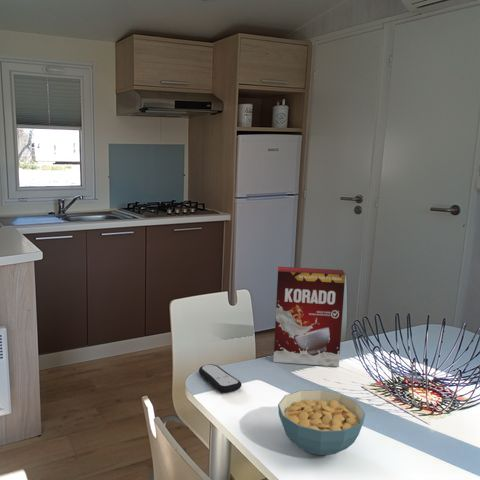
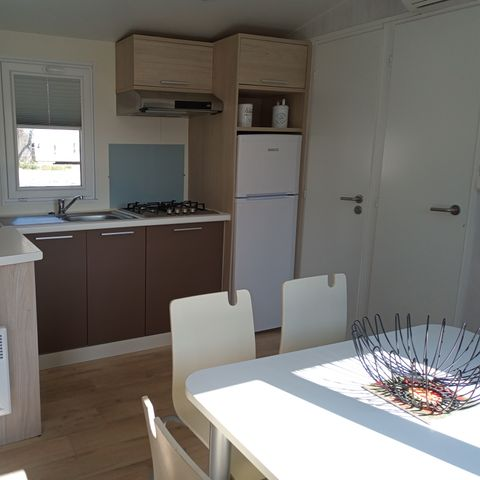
- cereal box (308, 316)
- cereal bowl (319, 428)
- remote control (218, 377)
